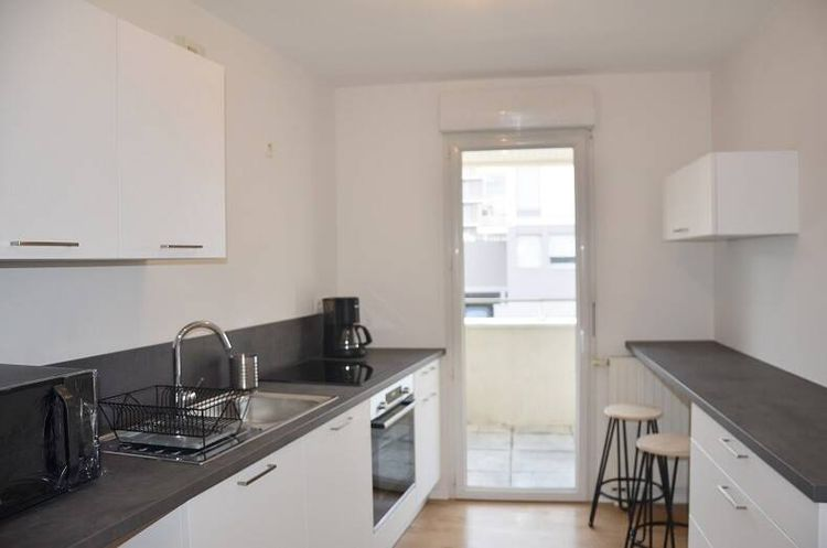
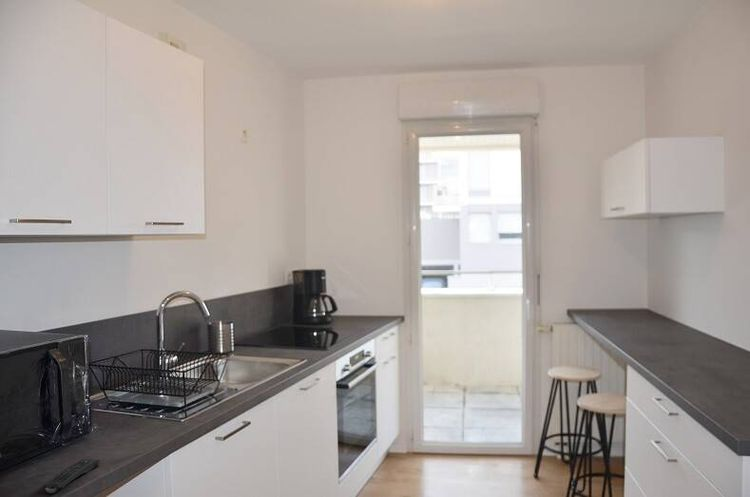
+ remote control (72, 474)
